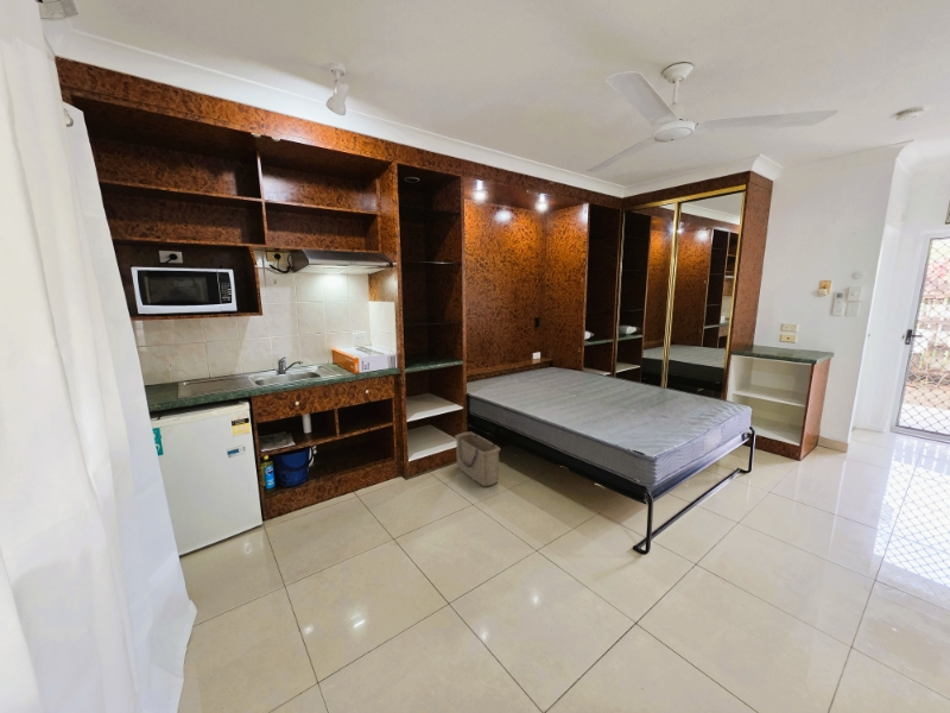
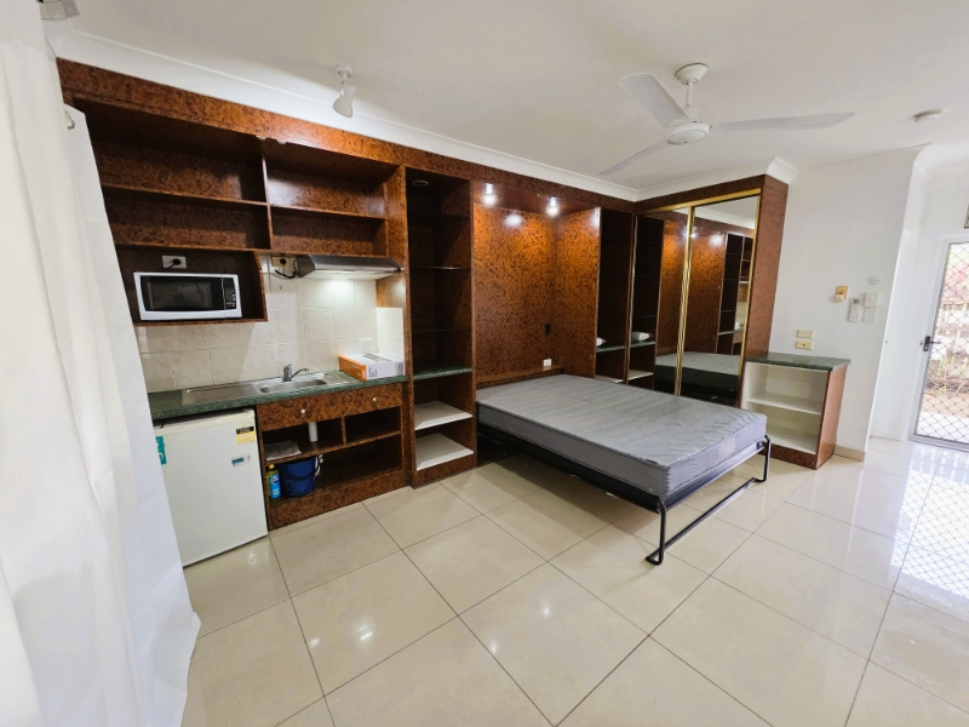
- basket (476, 458)
